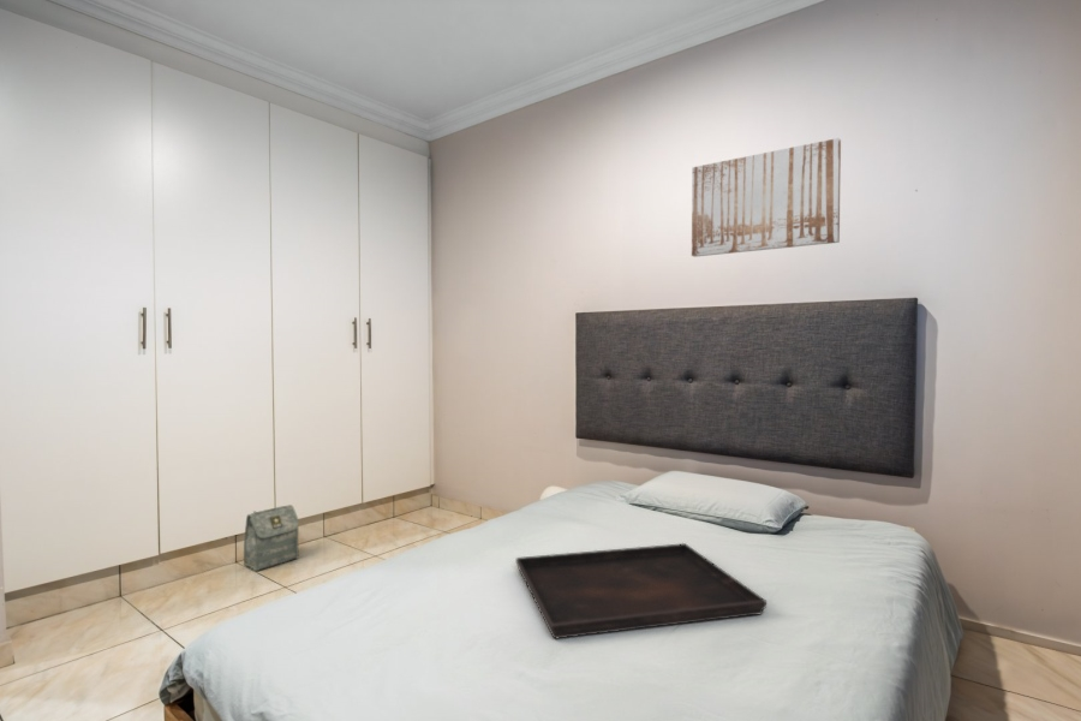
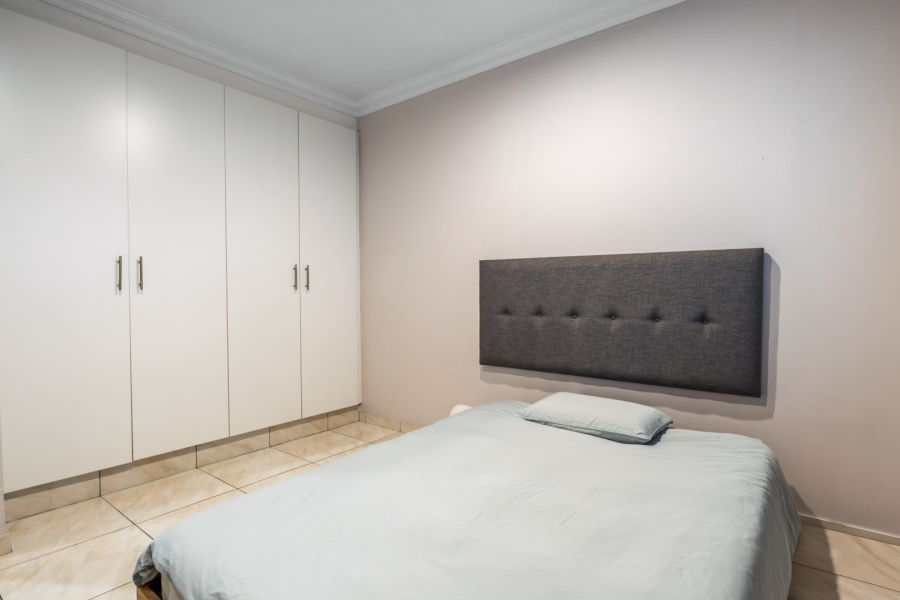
- serving tray (629, 583)
- bag (271, 535)
- wall art (760, 202)
